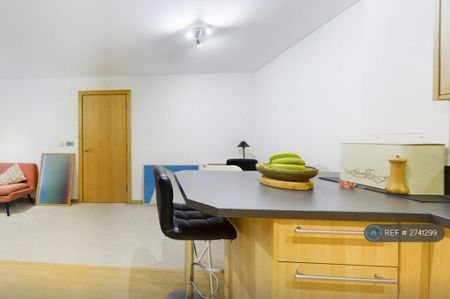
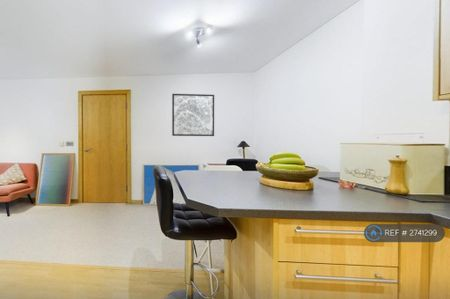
+ wall art (193, 115)
